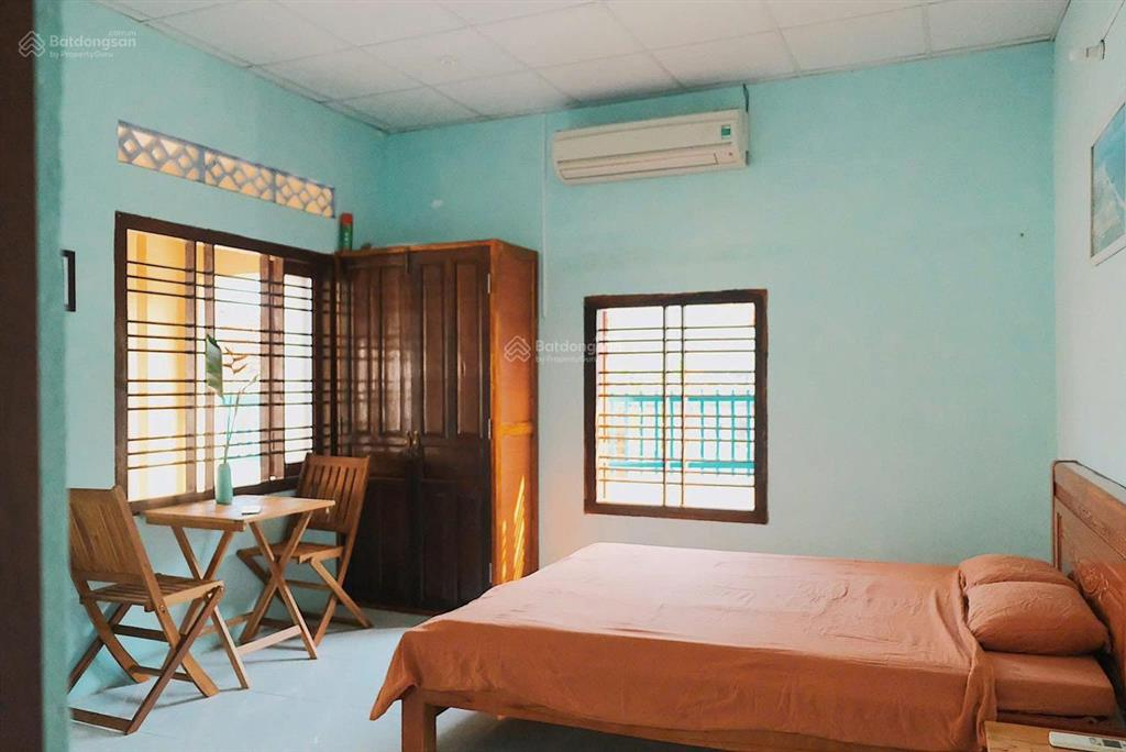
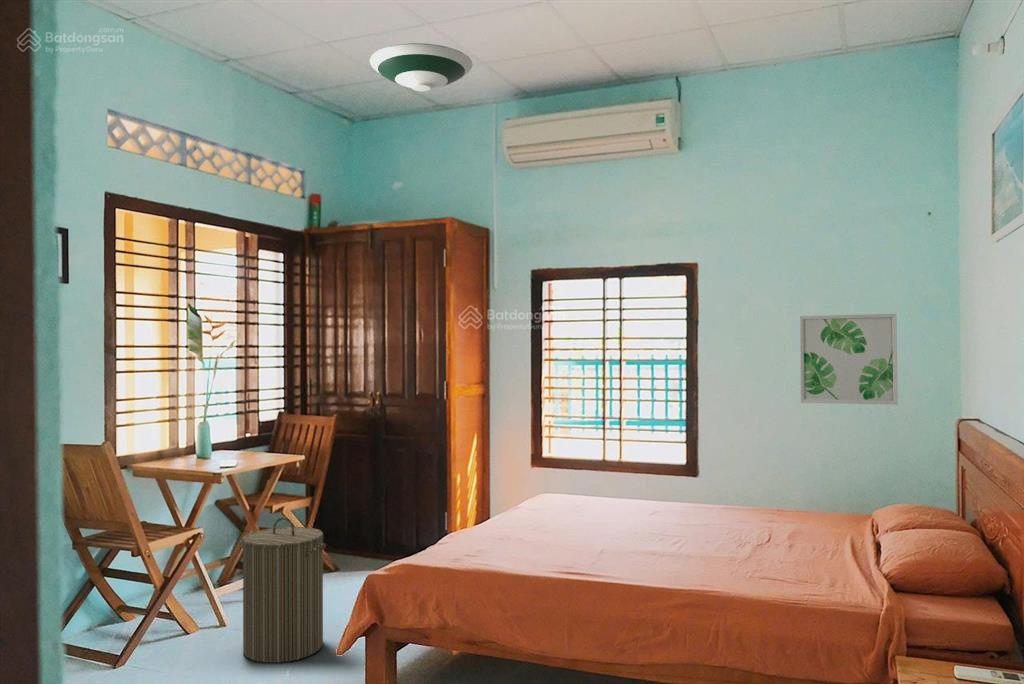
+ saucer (421, 76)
+ laundry hamper (283, 582)
+ wall art (847, 359)
